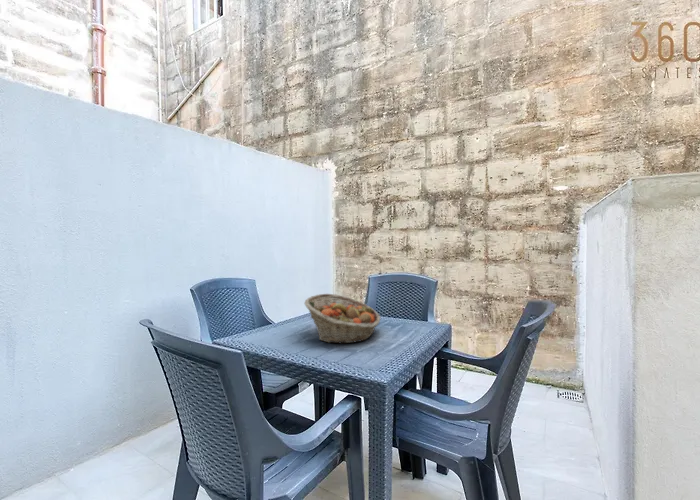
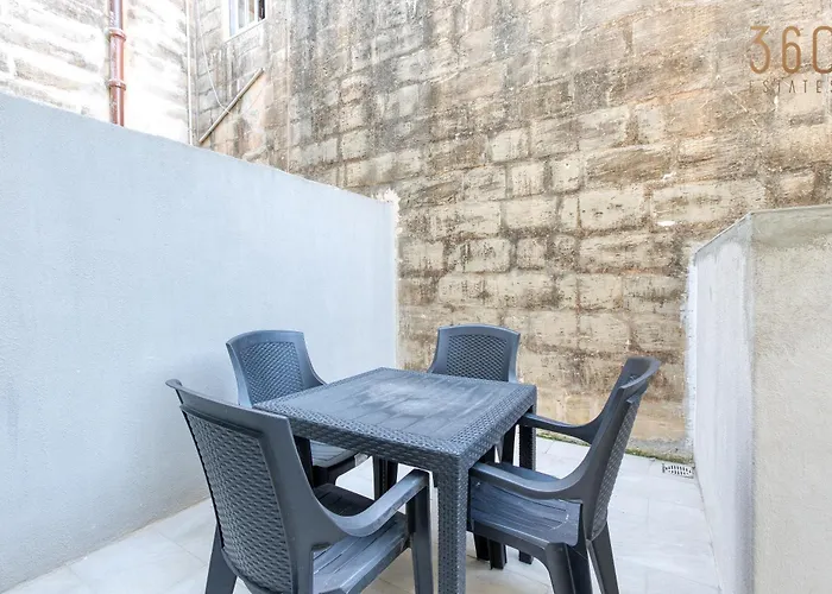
- fruit basket (343, 316)
